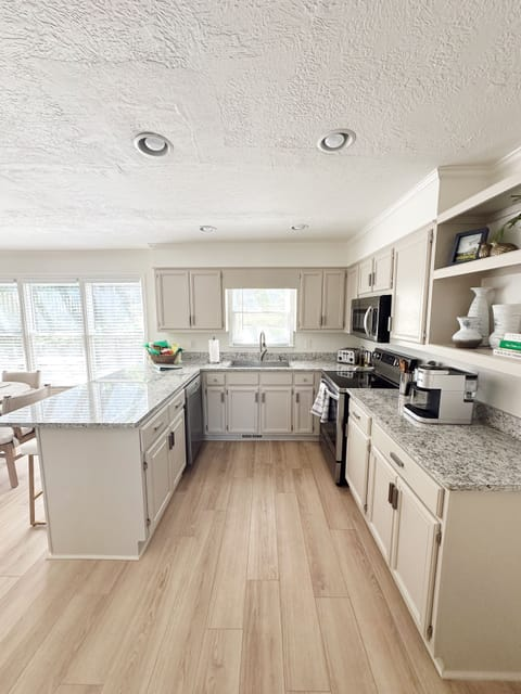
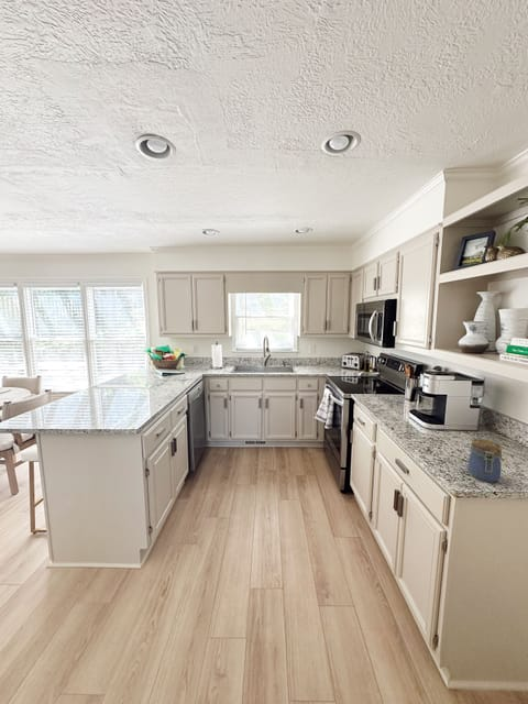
+ jar (485, 460)
